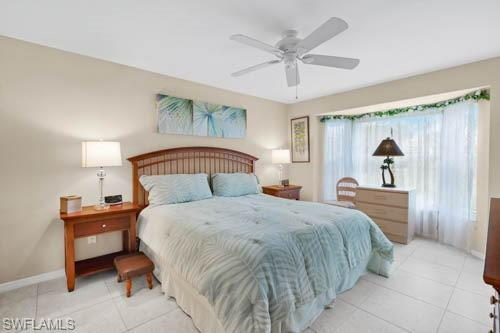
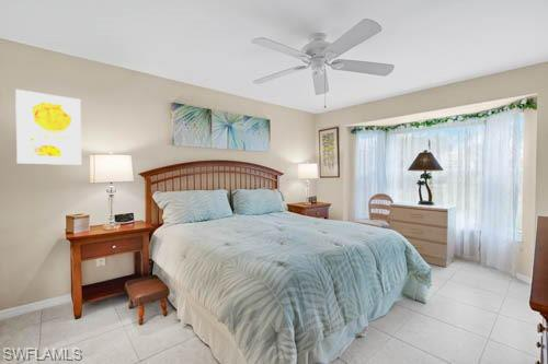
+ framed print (50, 129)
